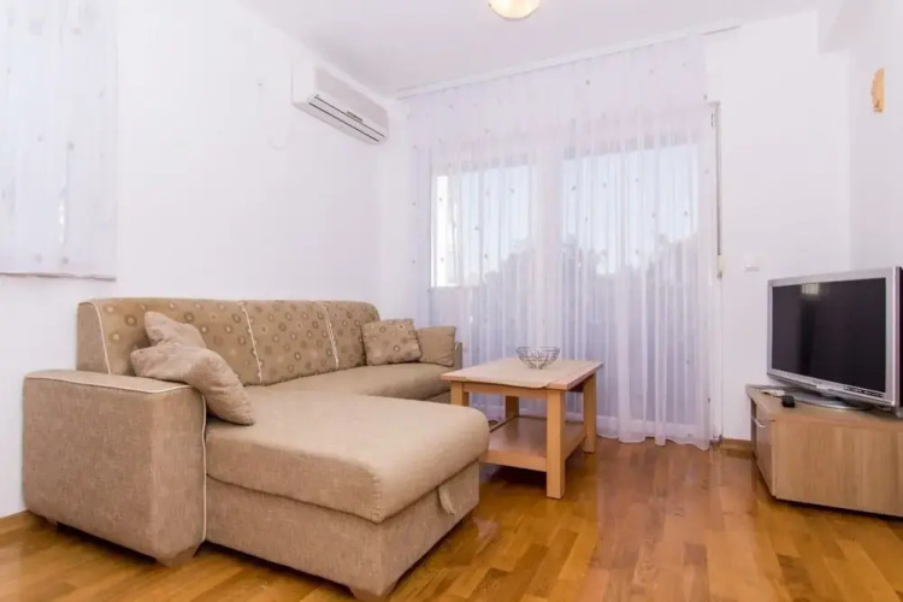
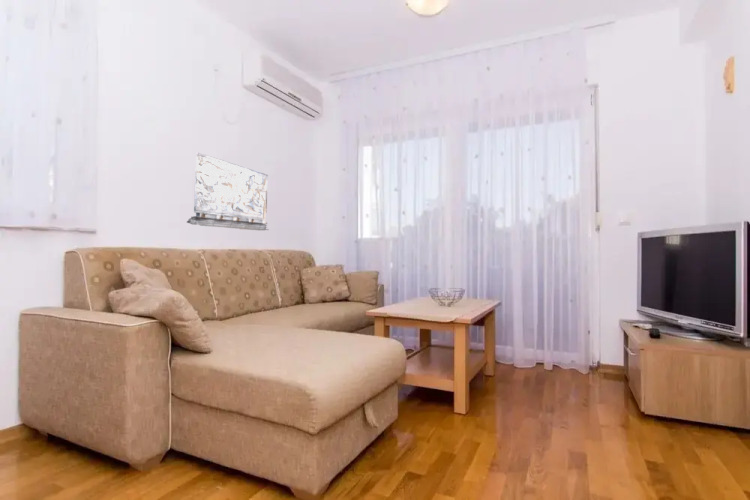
+ relief panel (233, 195)
